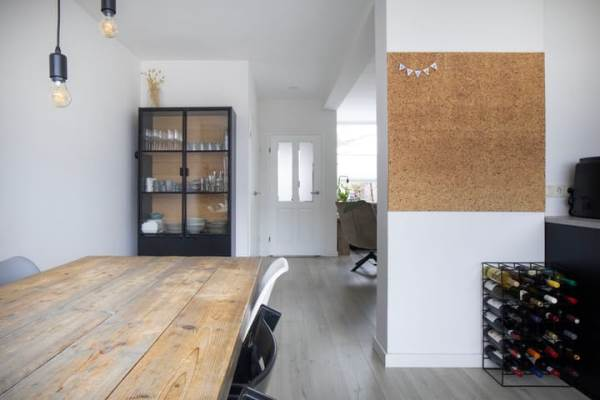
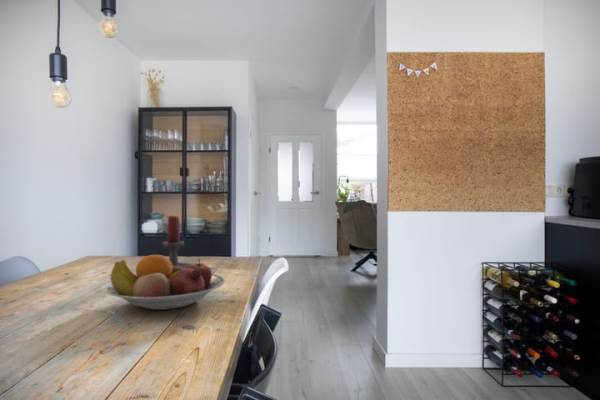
+ candle holder (167, 243)
+ fruit bowl (168, 278)
